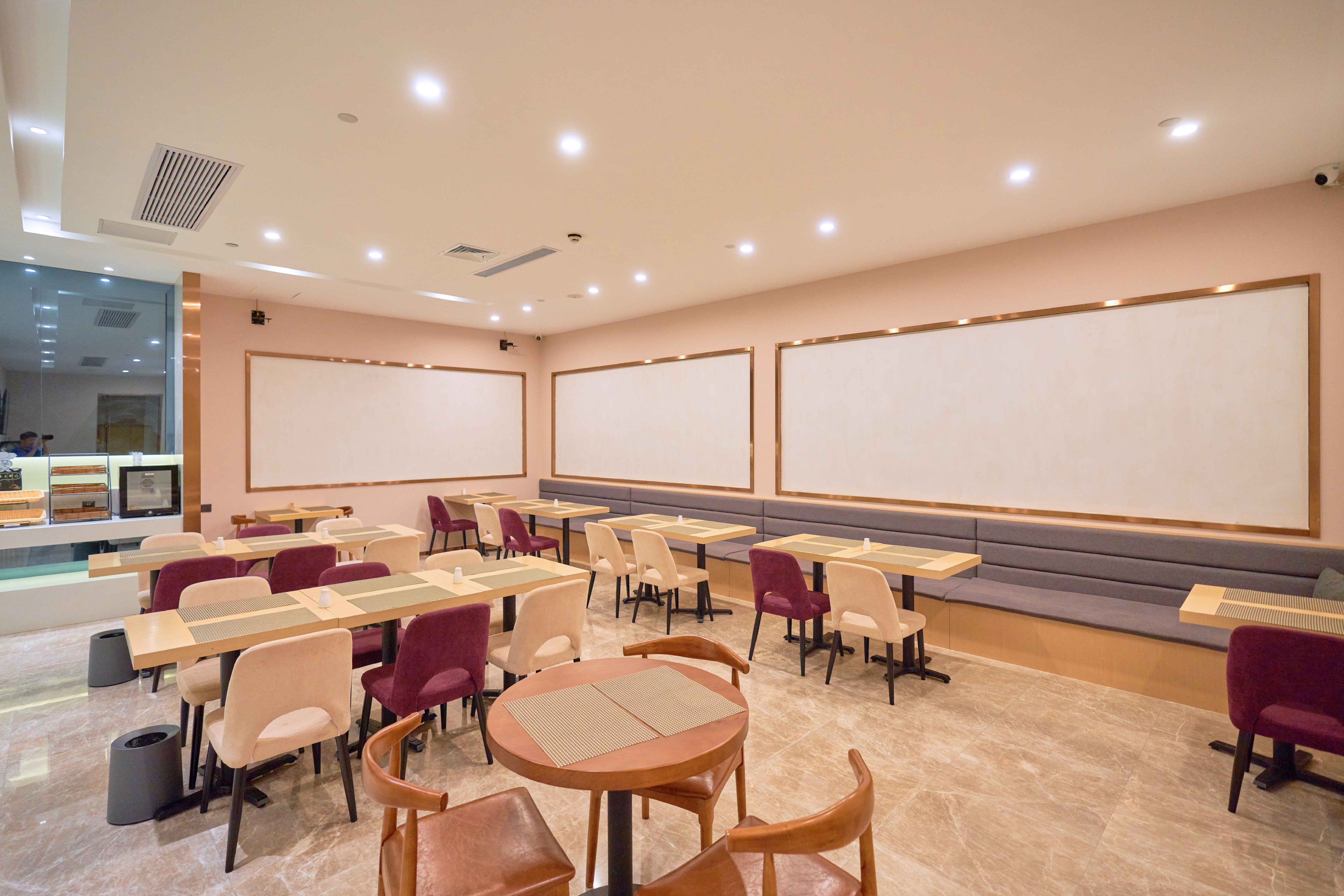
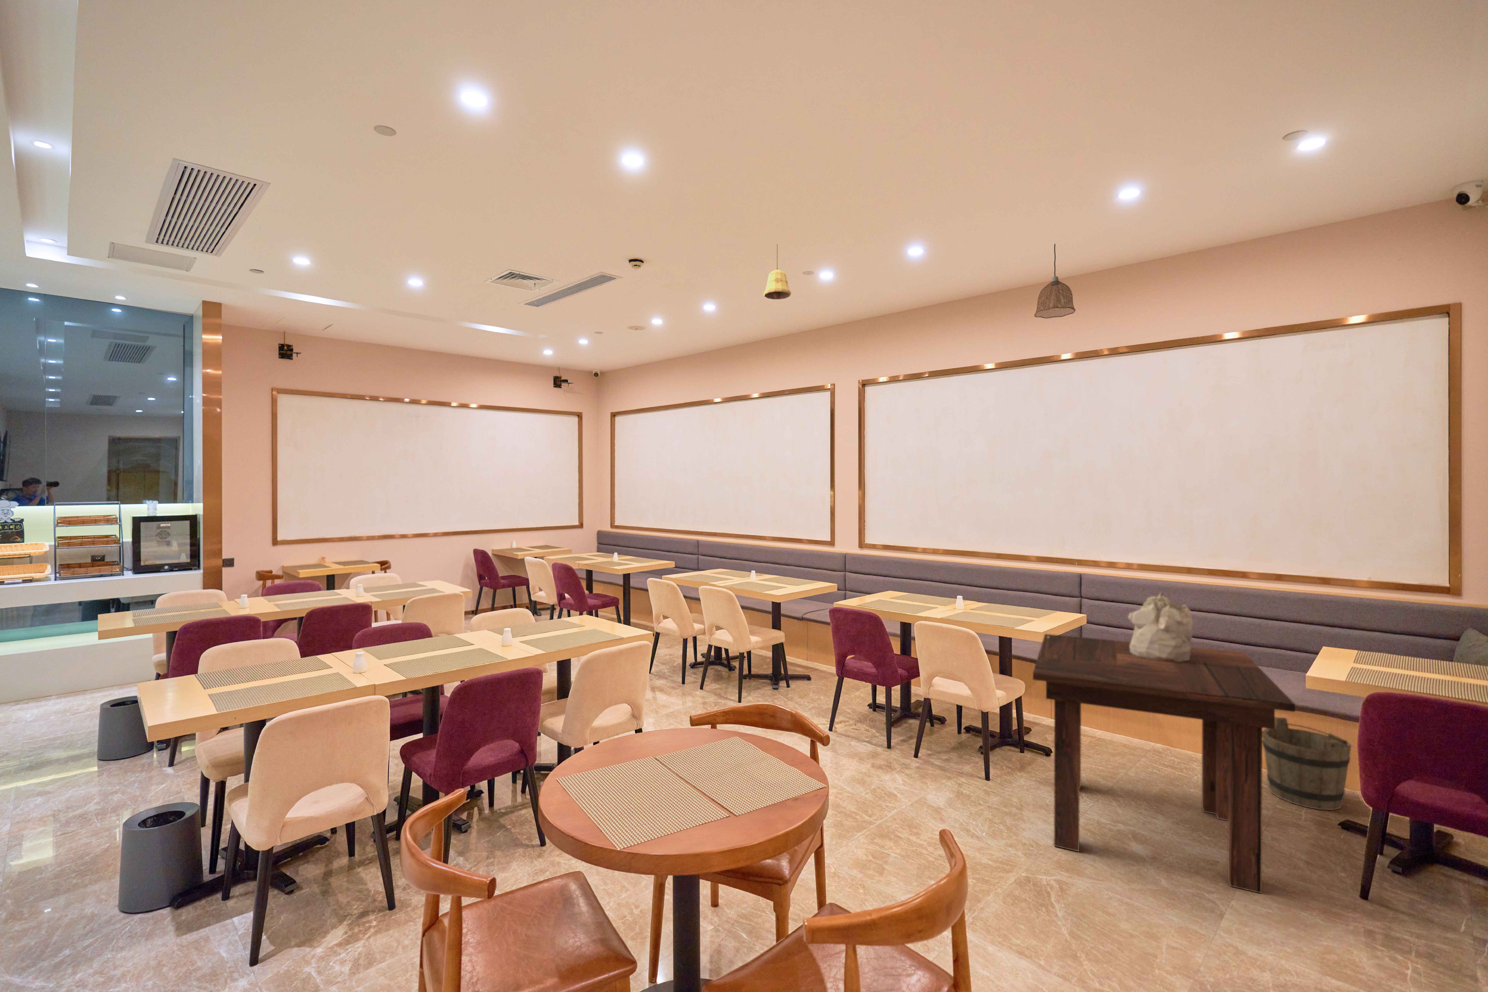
+ dining table (1148, 712)
+ mineral sample (1157, 624)
+ pendant light (777, 271)
+ bucket (1305, 763)
+ pendant lamp (1055, 279)
